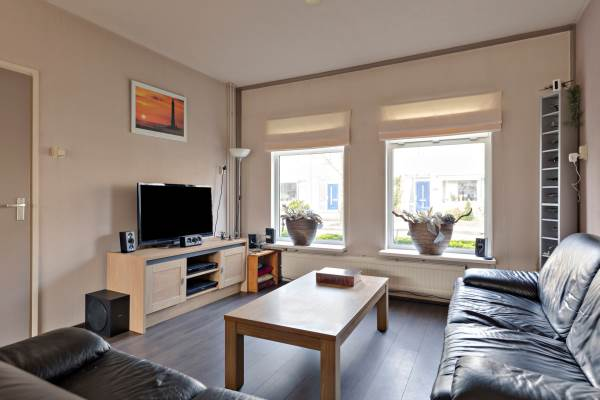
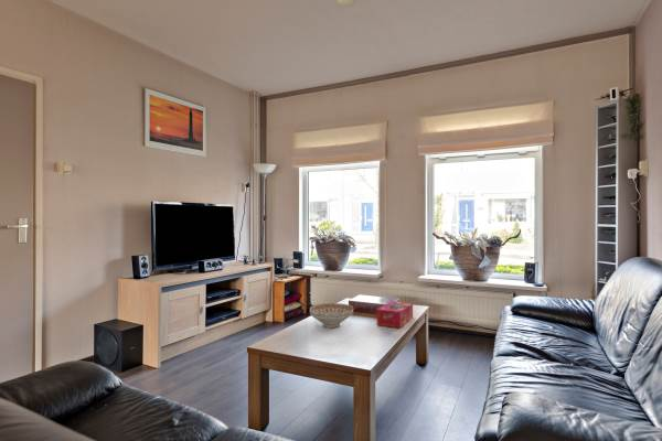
+ tissue box (395, 313)
+ decorative bowl (331, 316)
